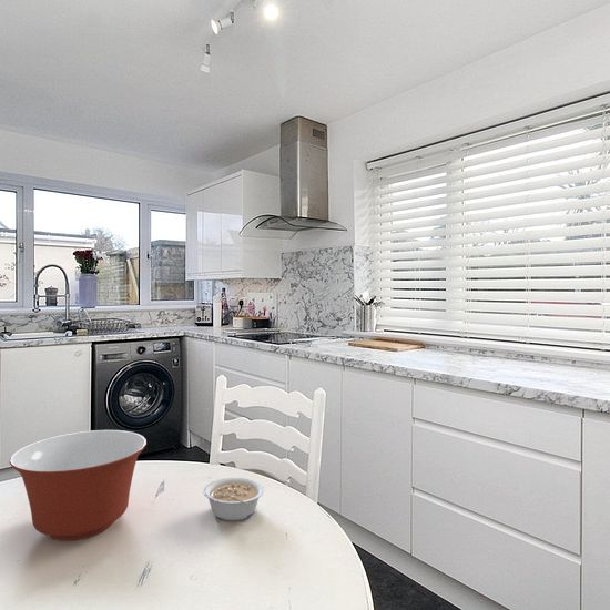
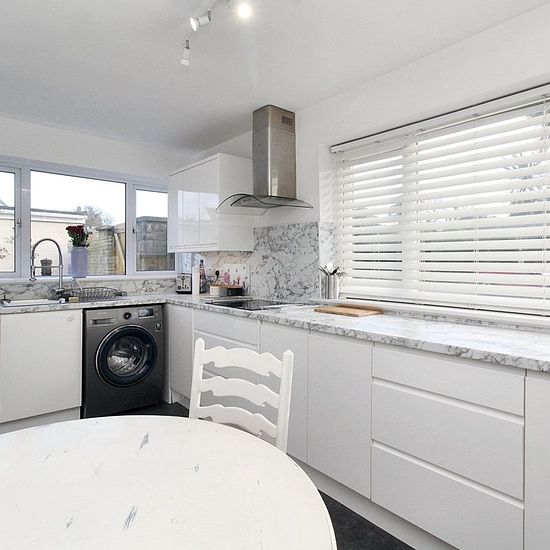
- mixing bowl (82, 486)
- legume (235, 498)
